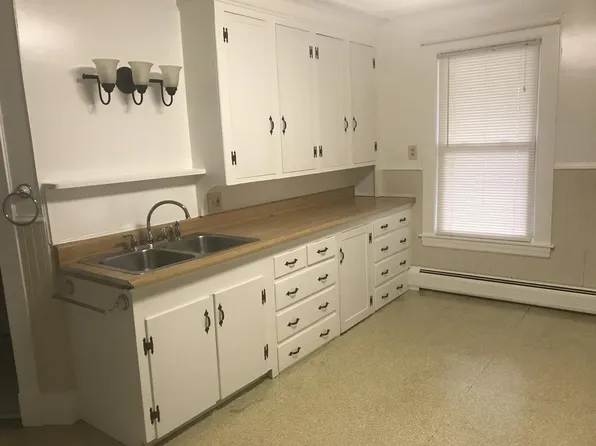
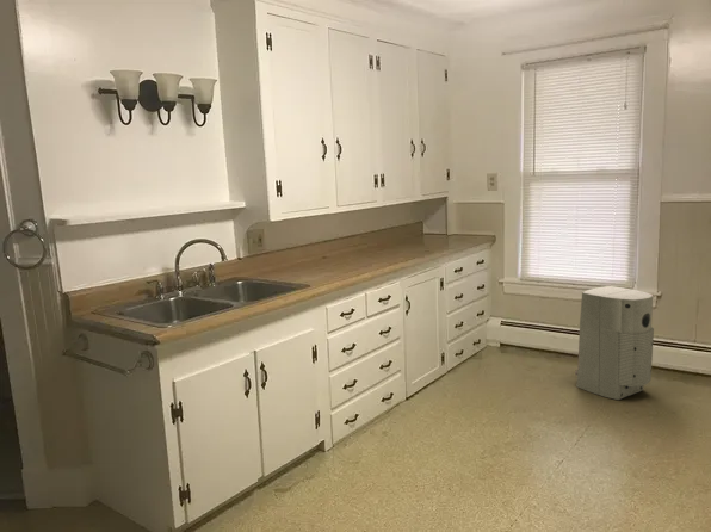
+ air purifier (614, 341)
